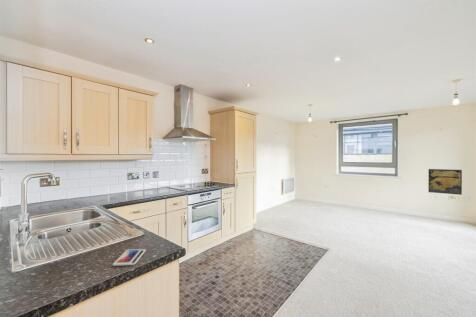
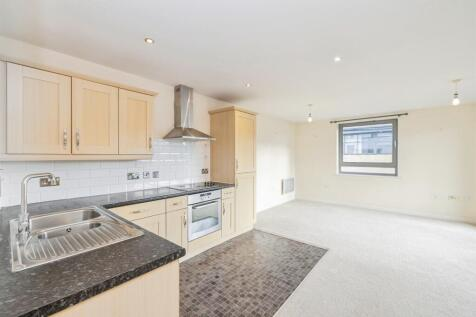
- smartphone (130, 256)
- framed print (444, 181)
